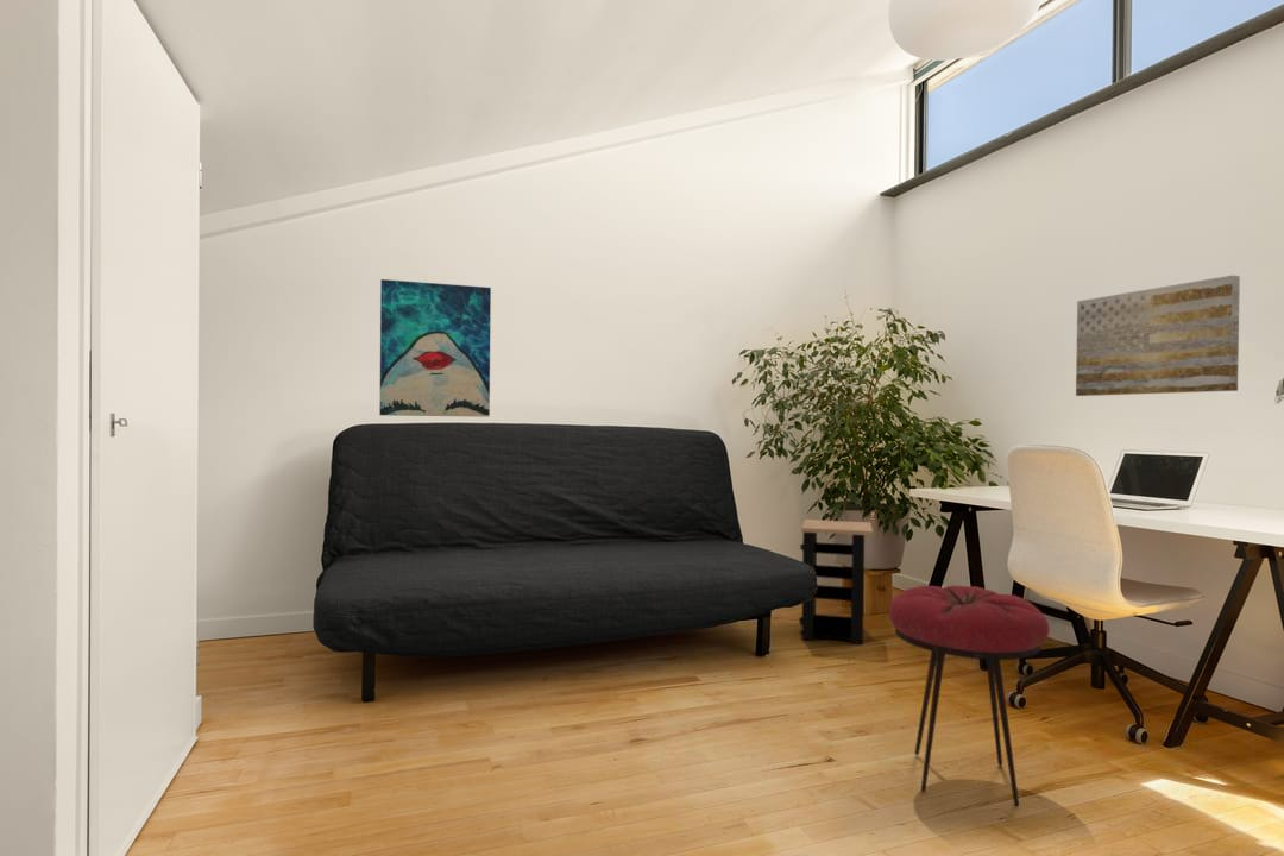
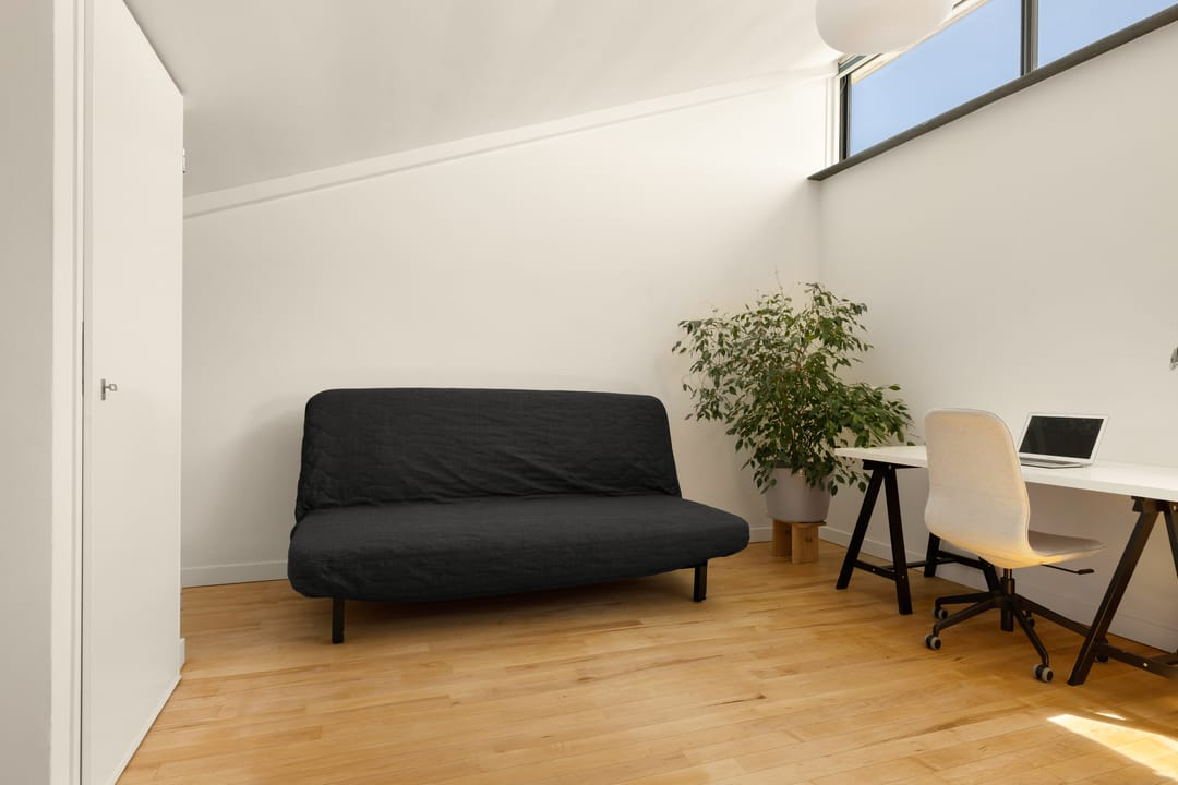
- wall art (436, 350)
- side table (836, 578)
- stool (988, 681)
- wall art (1150, 341)
